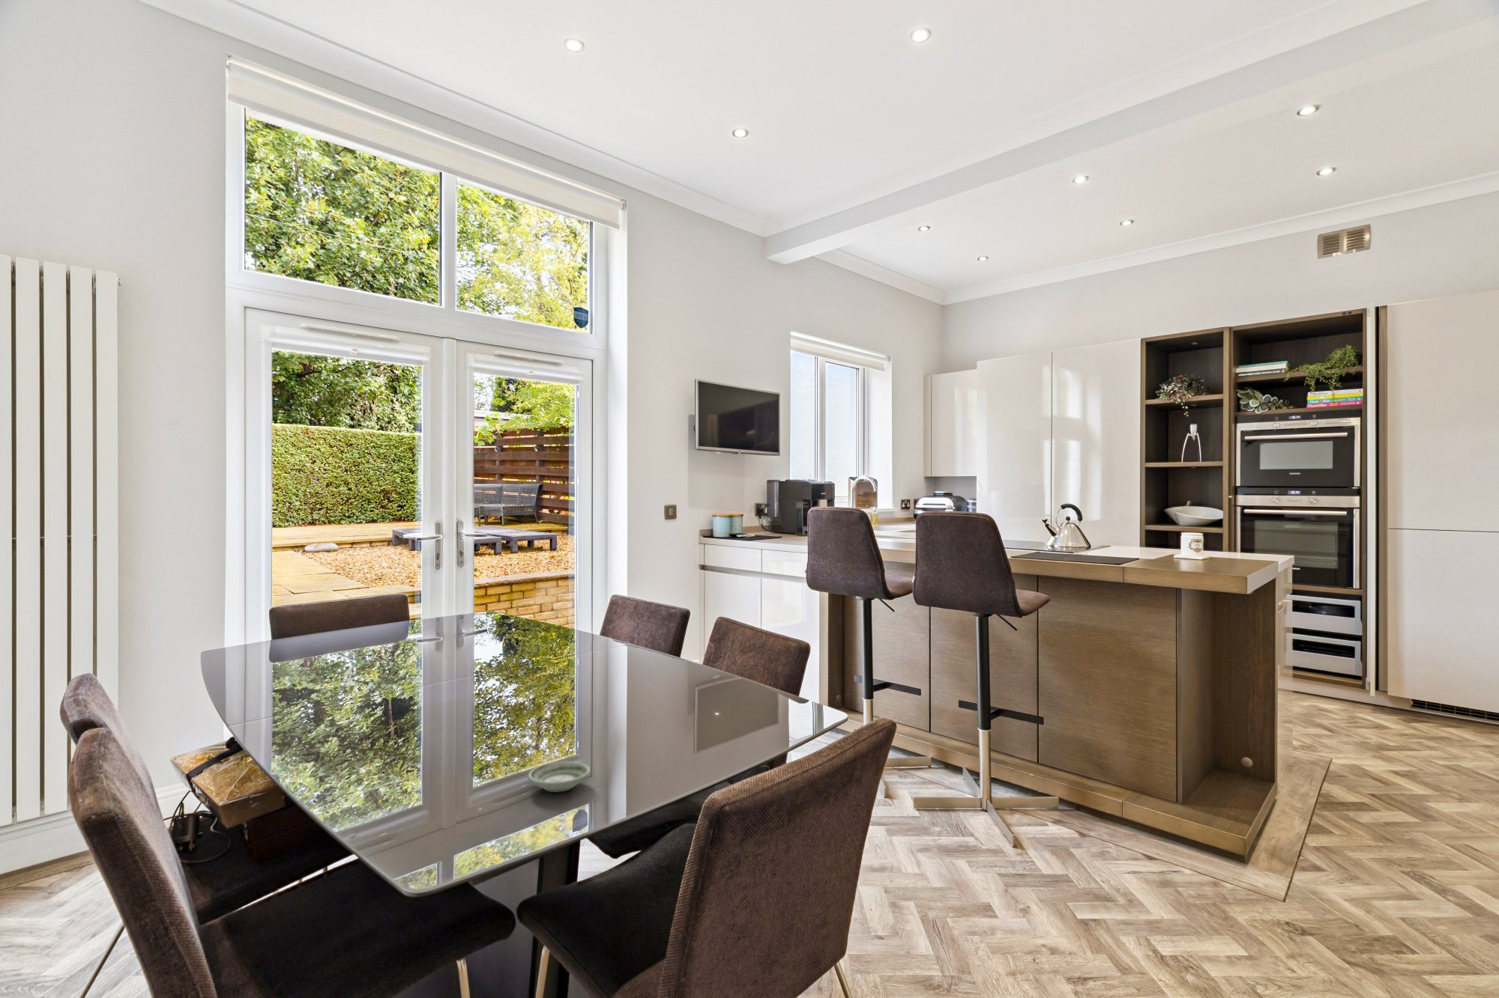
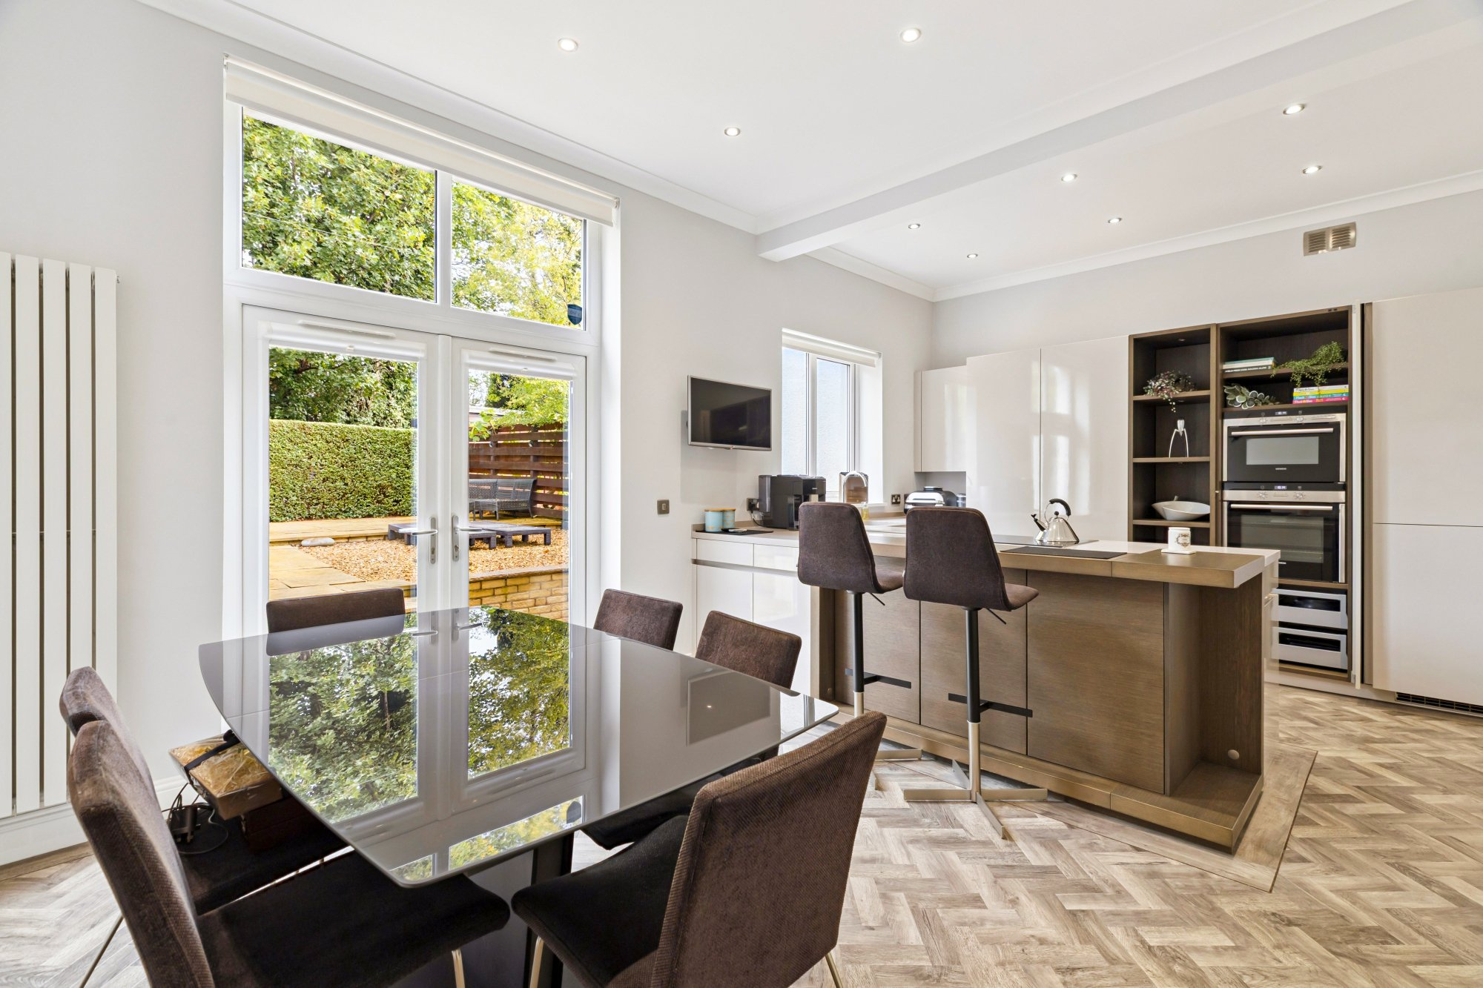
- saucer (559, 777)
